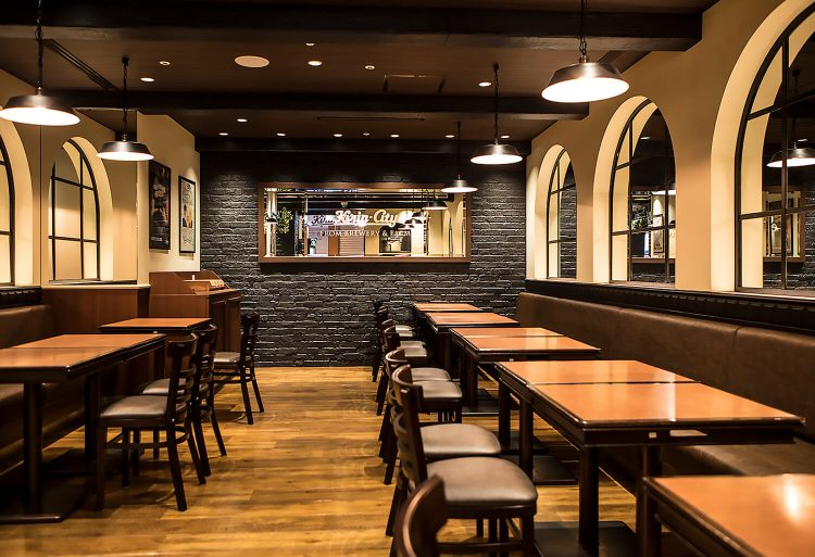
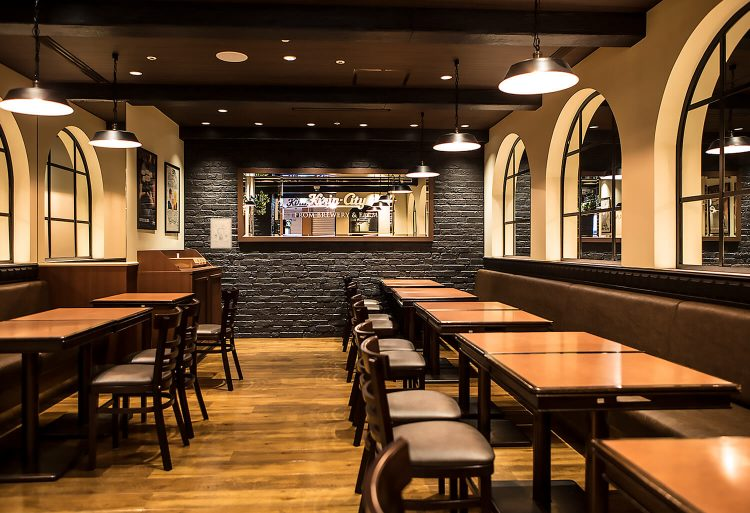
+ wall art (221, 233)
